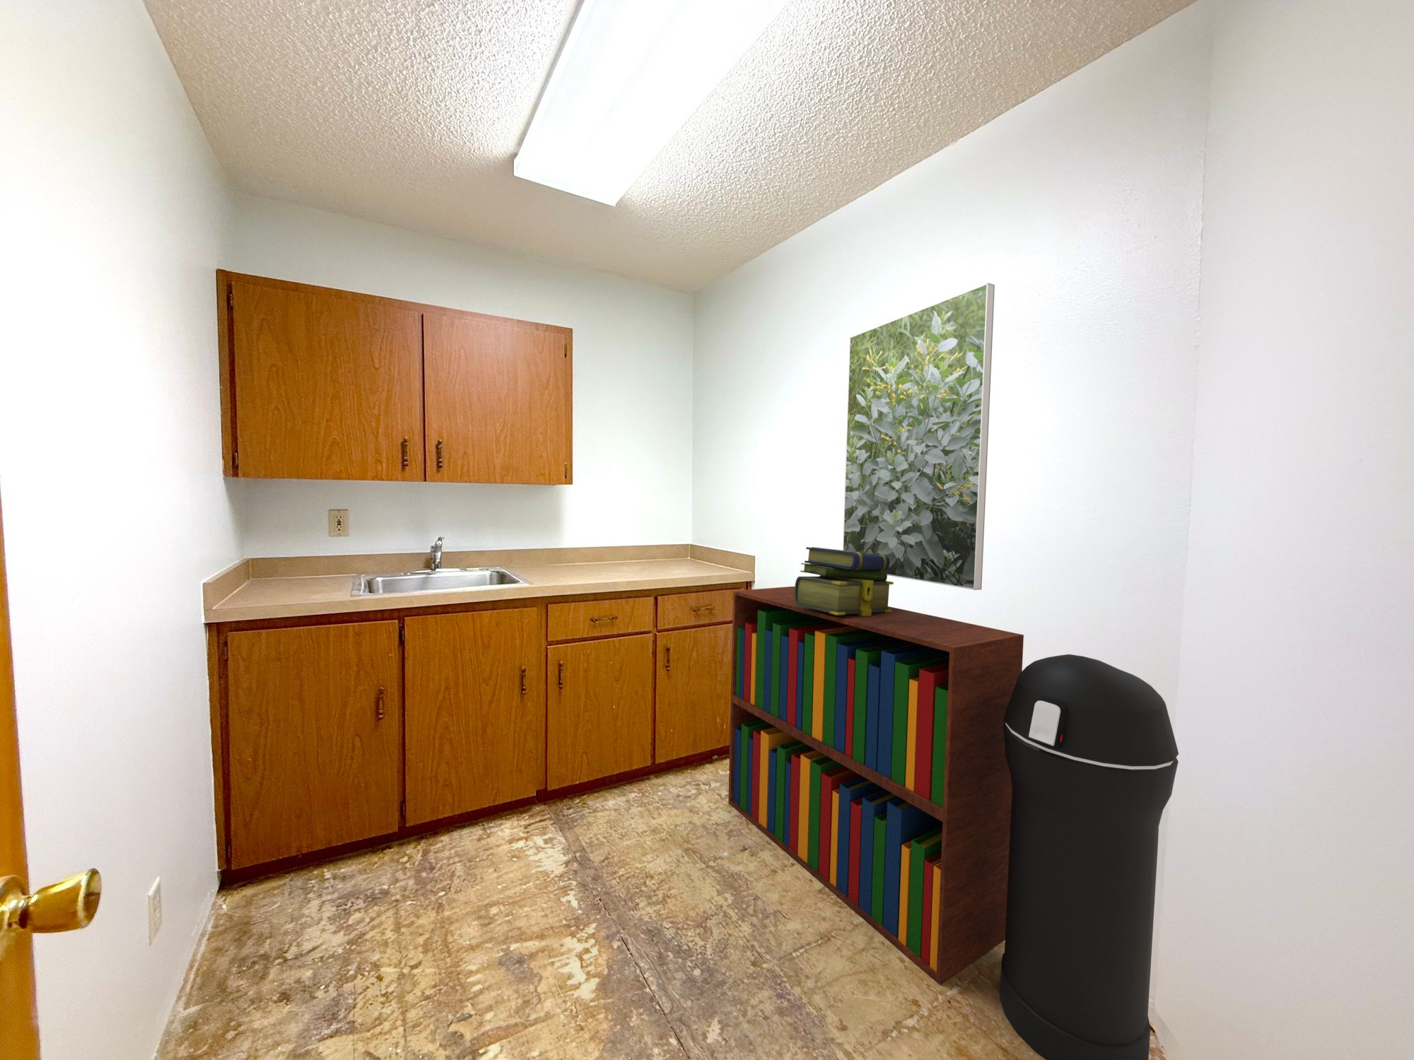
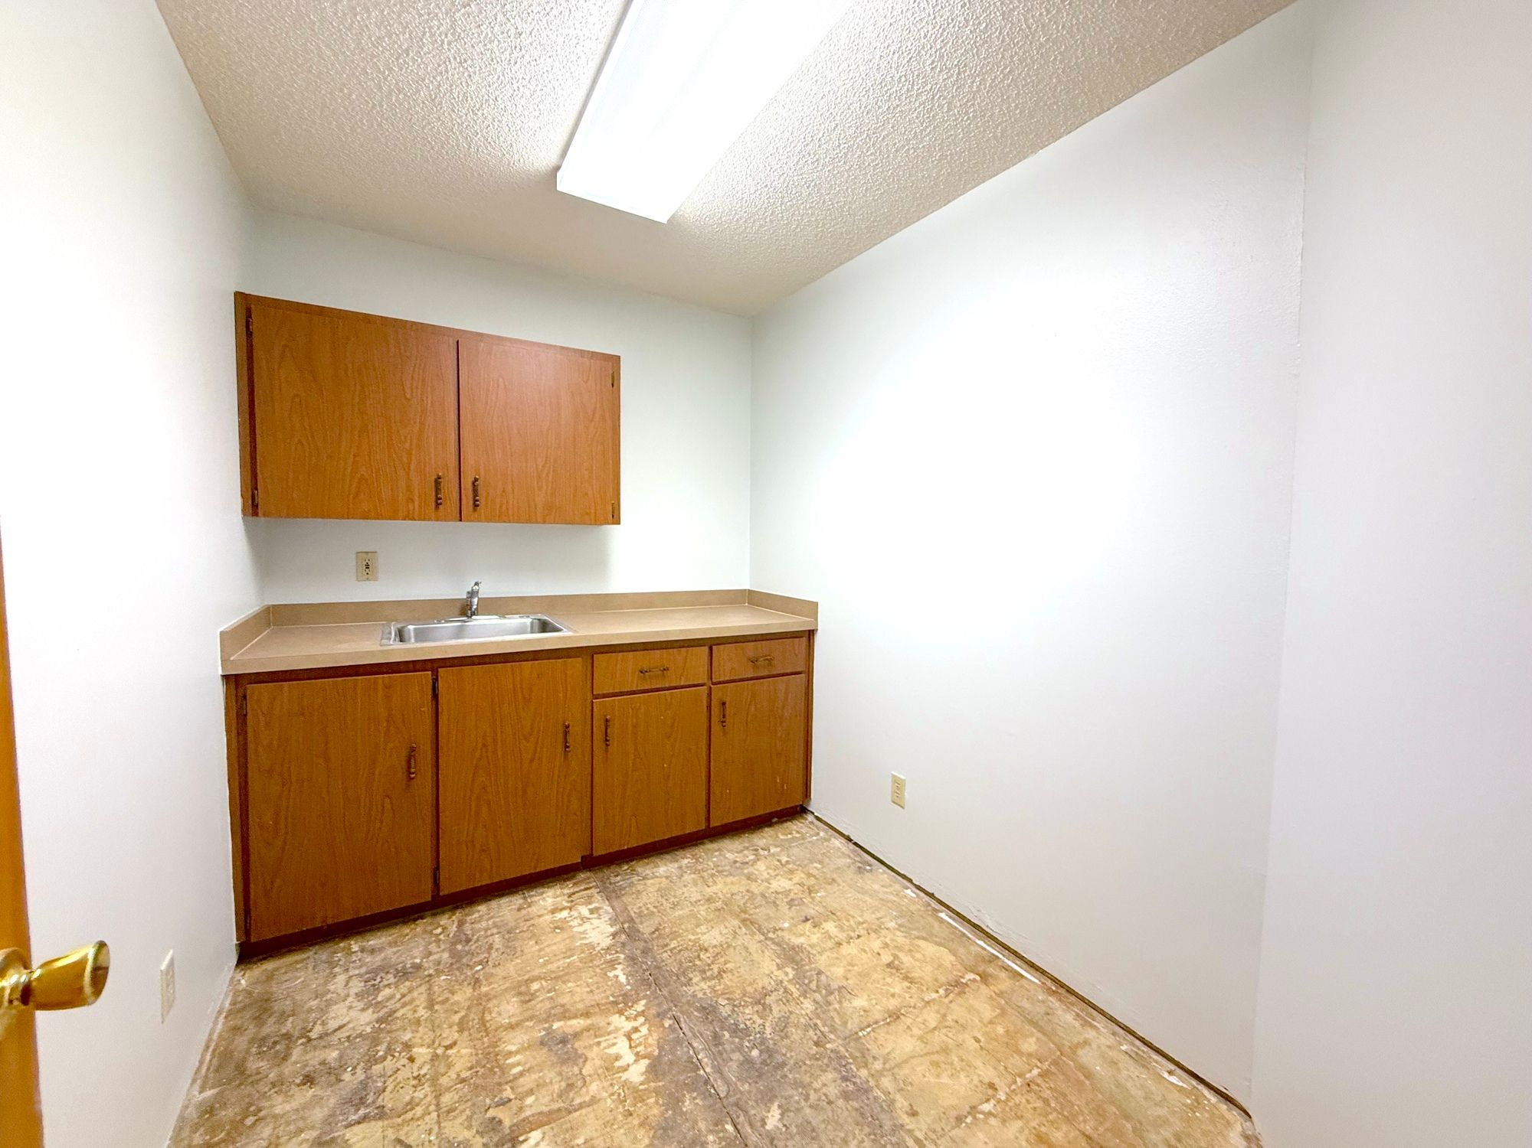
- stack of books (844, 578)
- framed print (907, 446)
- trash can (1076, 842)
- bookshelf (847, 734)
